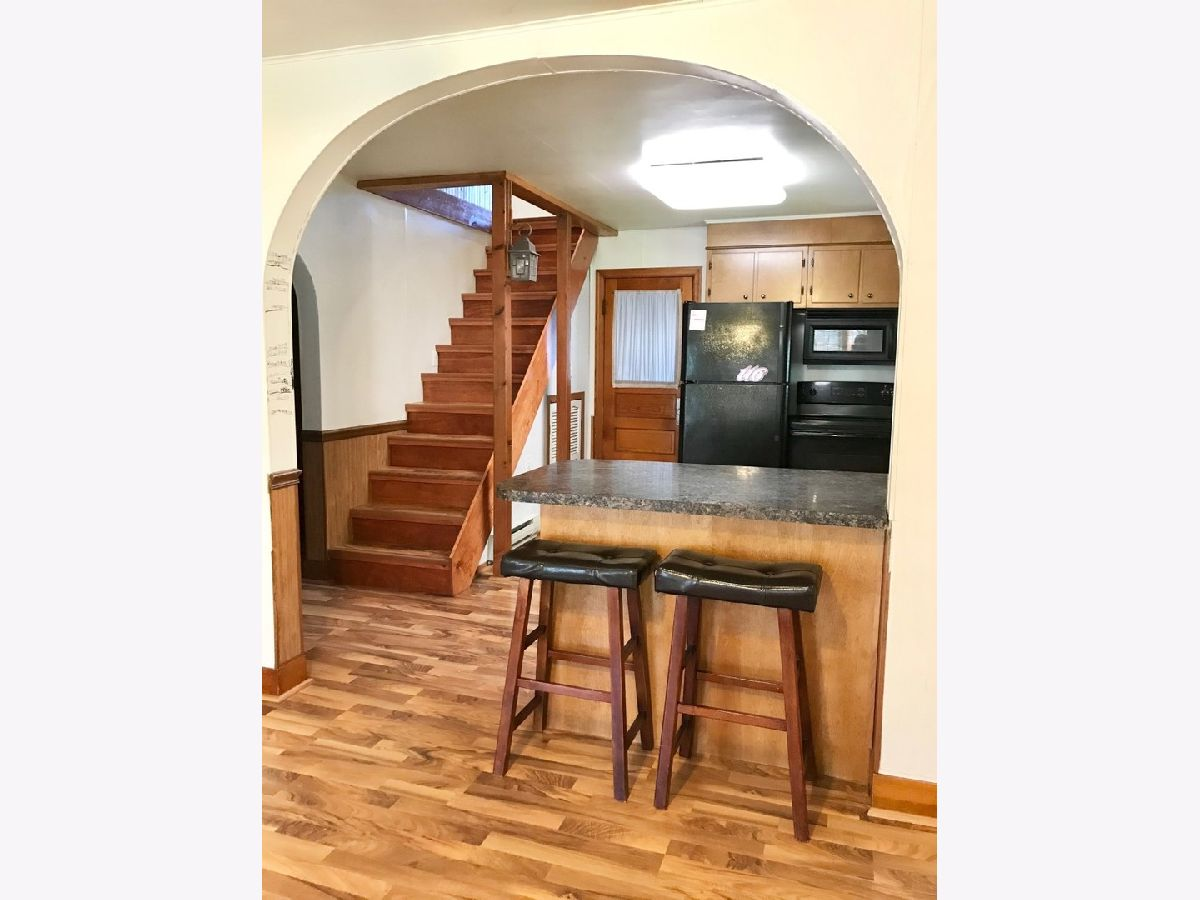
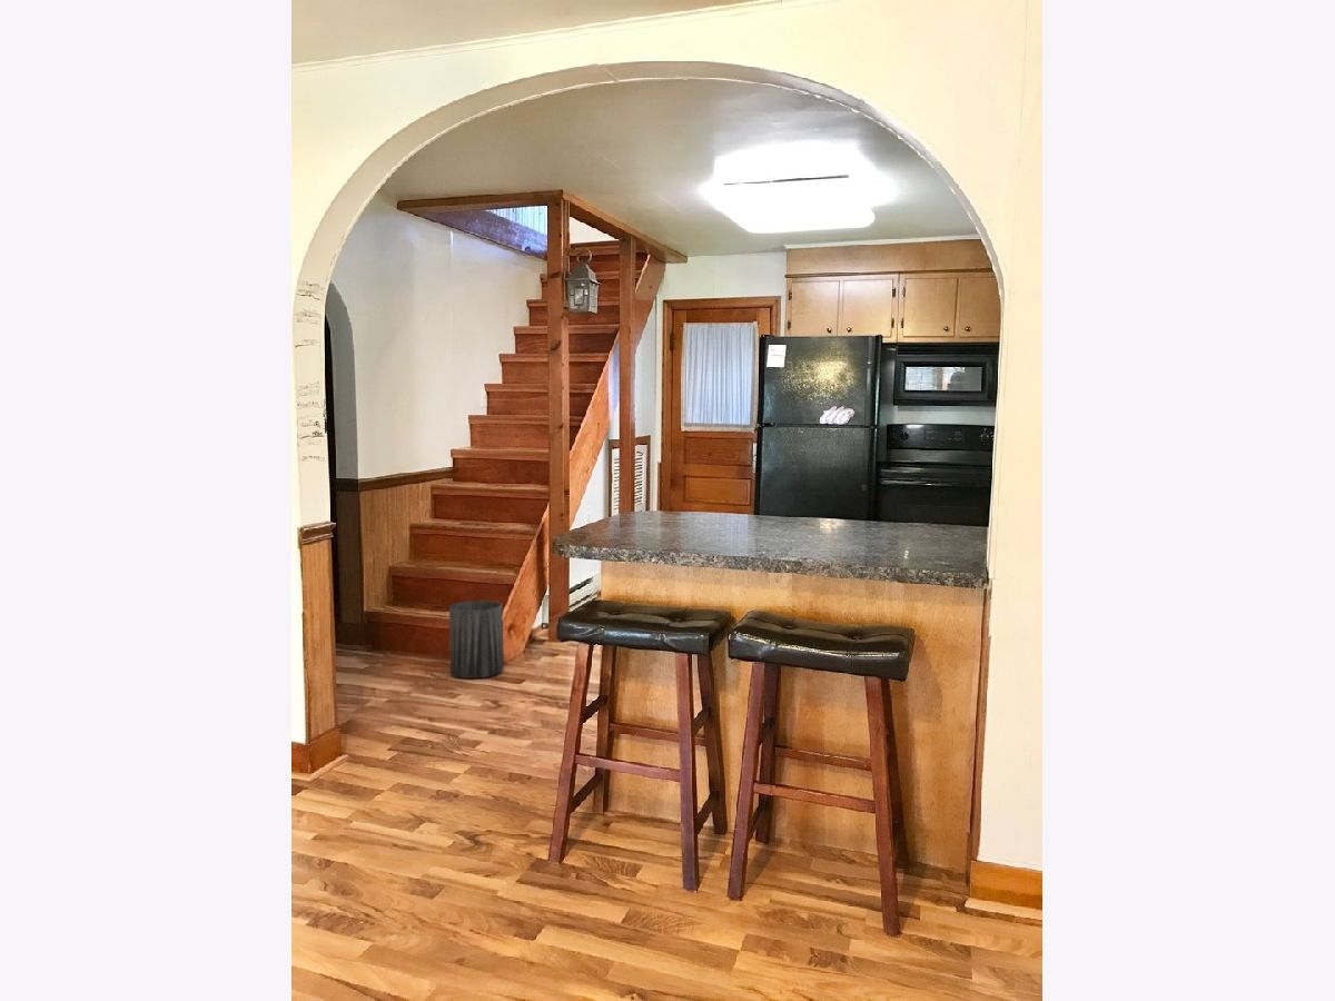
+ trash can (476, 638)
